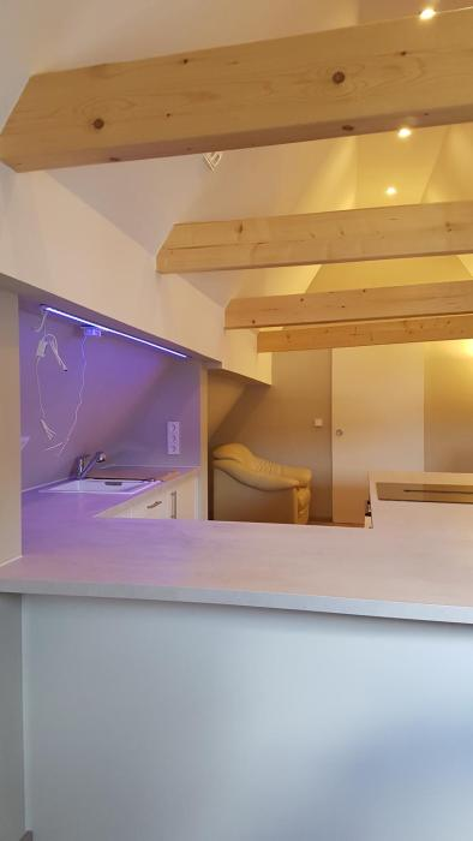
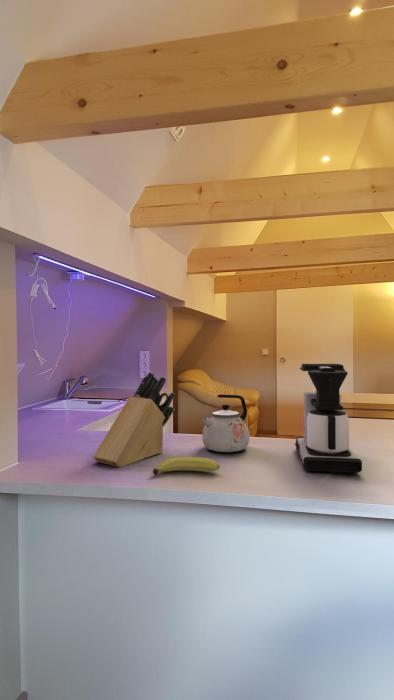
+ knife block (138, 415)
+ fruit (187, 466)
+ coffee maker (325, 413)
+ kettle (225, 421)
